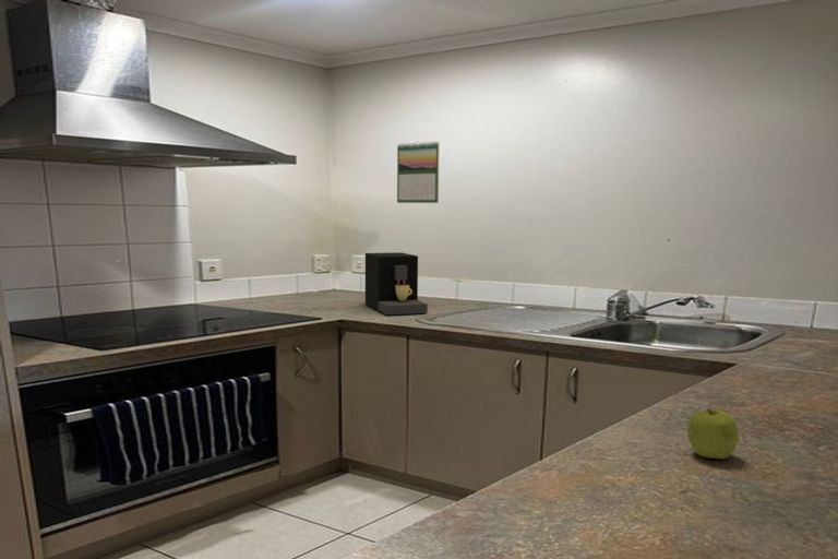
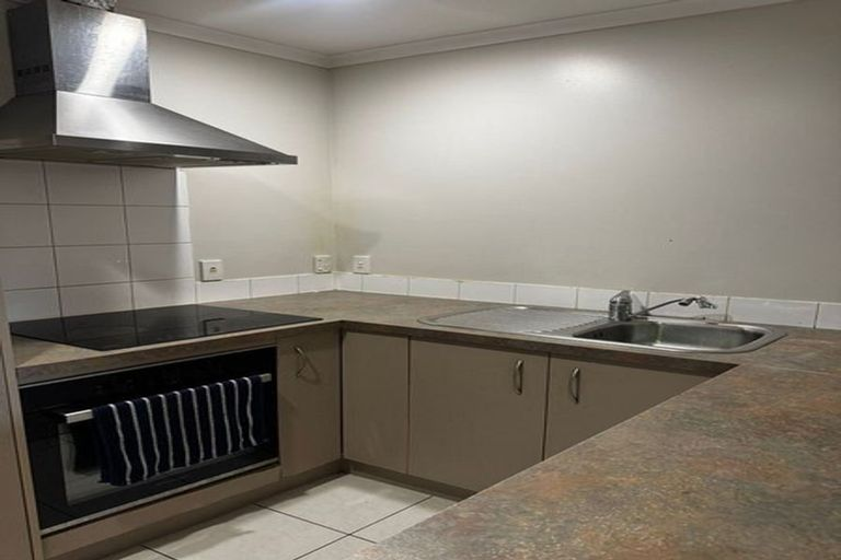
- calendar (417, 171)
- fruit (711, 431)
- coffee maker (394, 282)
